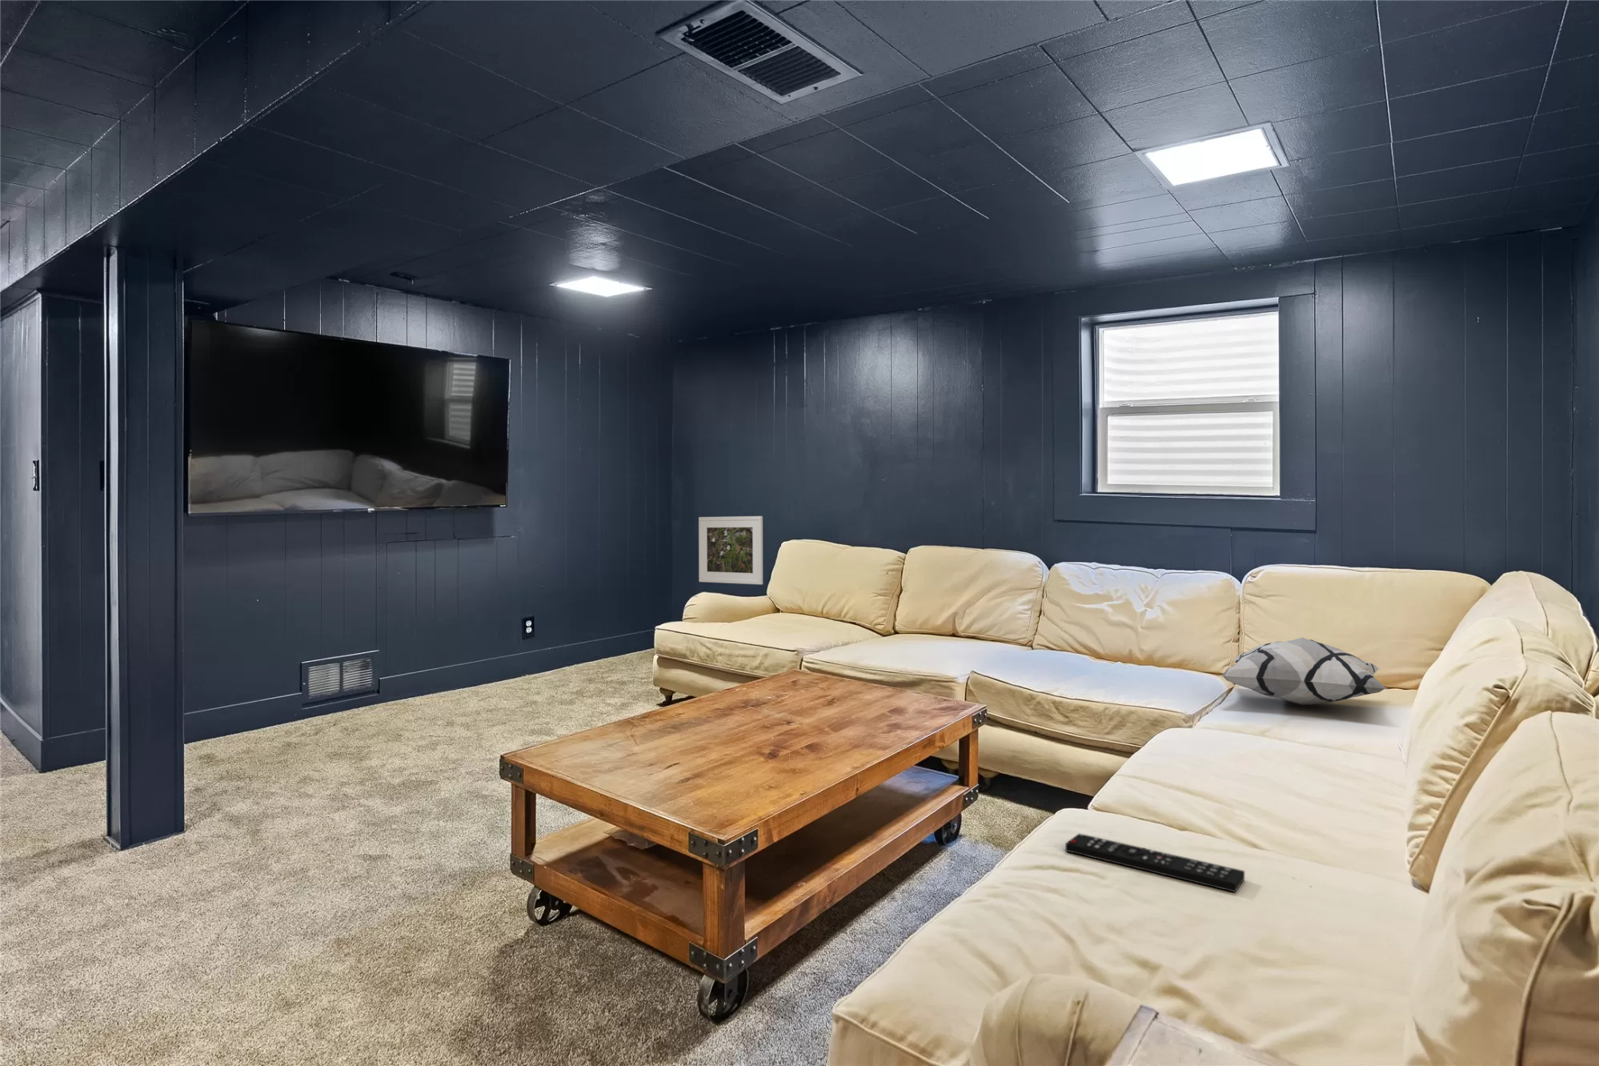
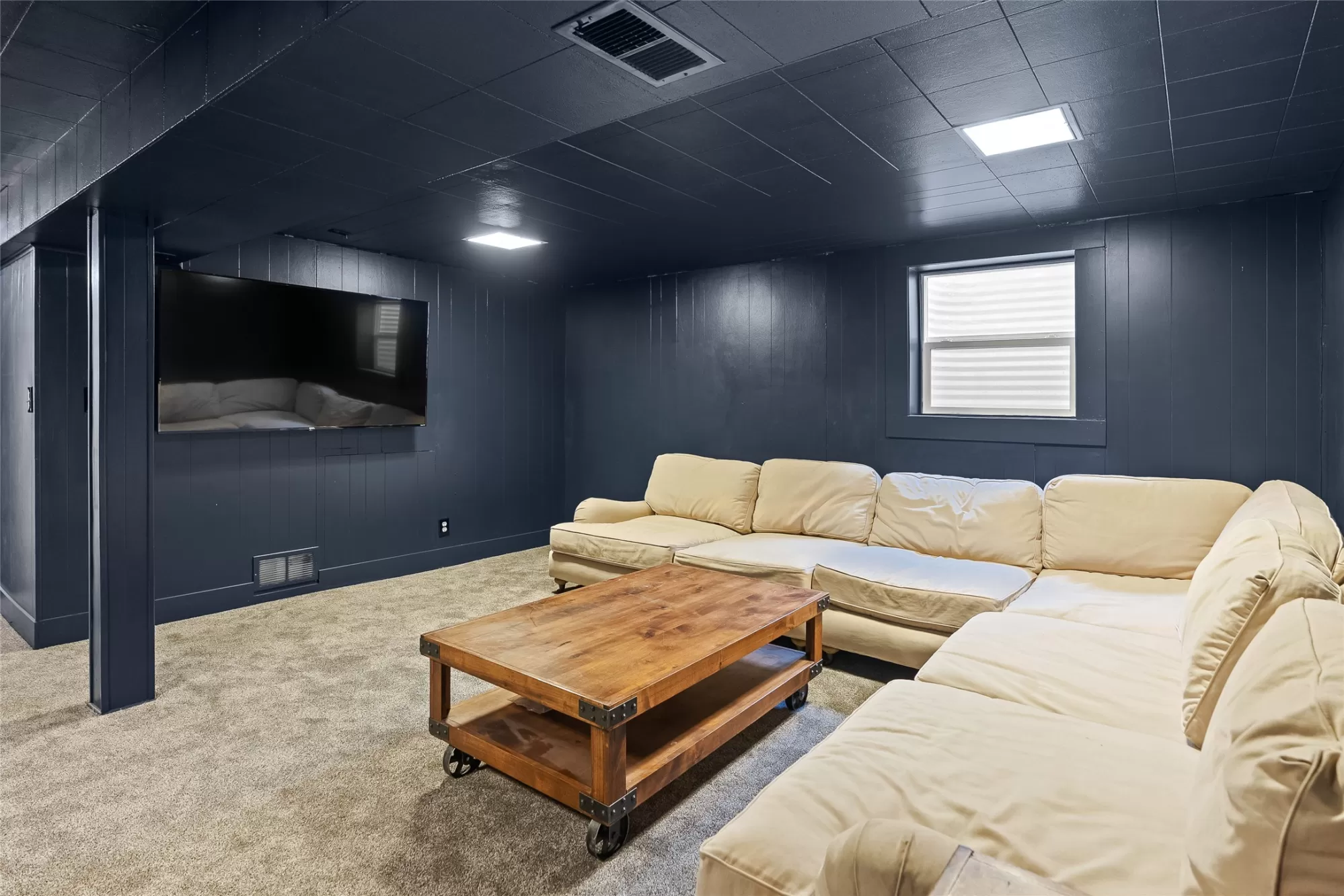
- decorative pillow (1302, 671)
- remote control (1150, 859)
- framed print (729, 550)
